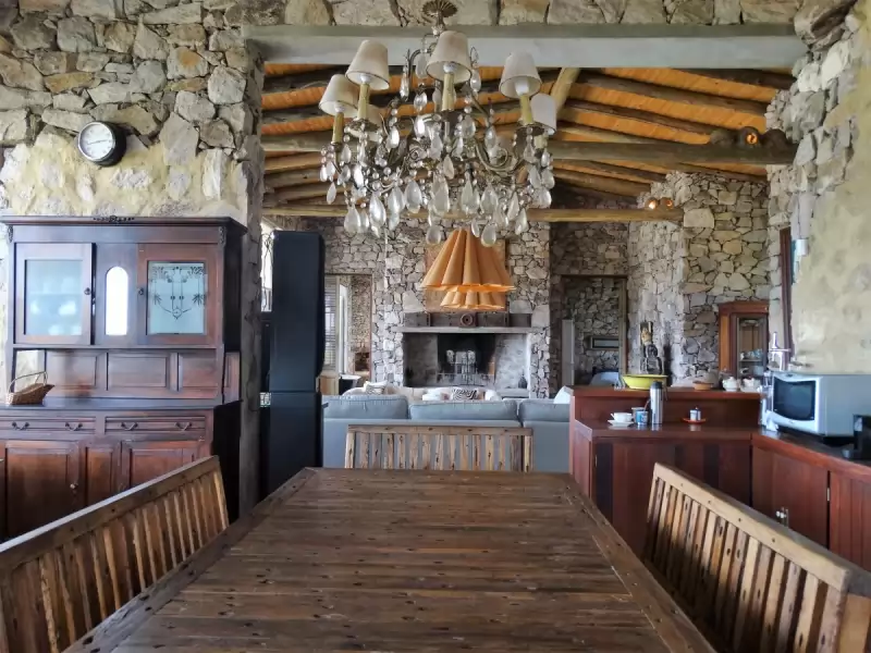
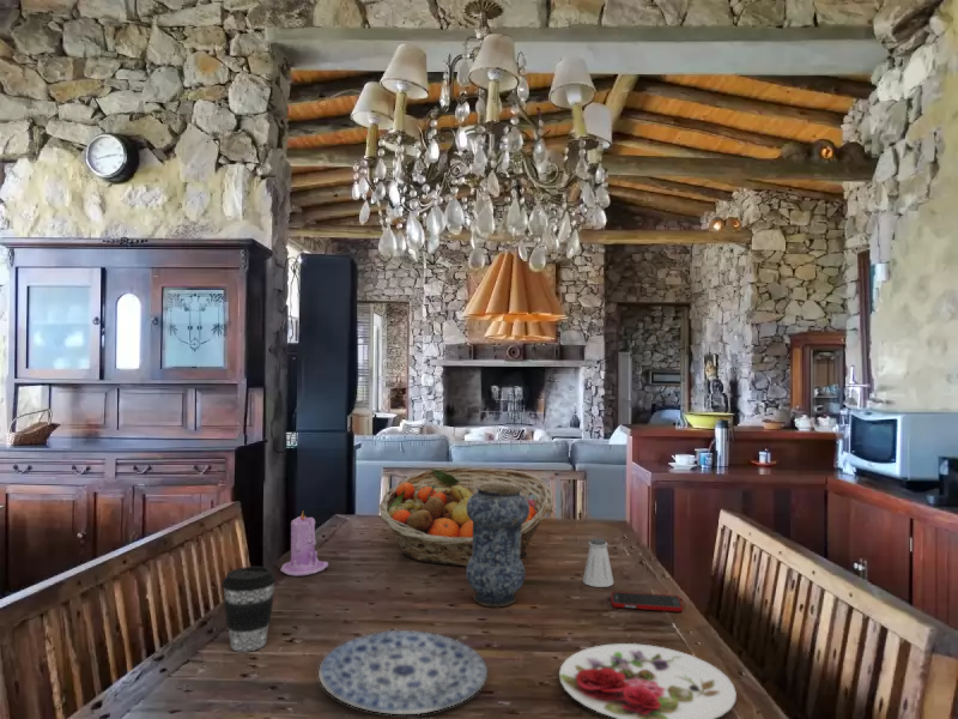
+ plate (644, 678)
+ coffee cup (248, 608)
+ fruit basket (465, 513)
+ candle (302, 539)
+ plate (404, 669)
+ saltshaker (598, 561)
+ cell phone (645, 602)
+ vase (497, 543)
